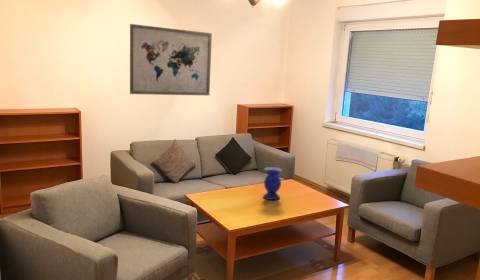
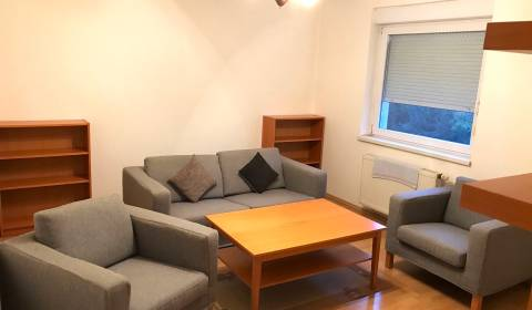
- wall art (172, 62)
- vase (272, 183)
